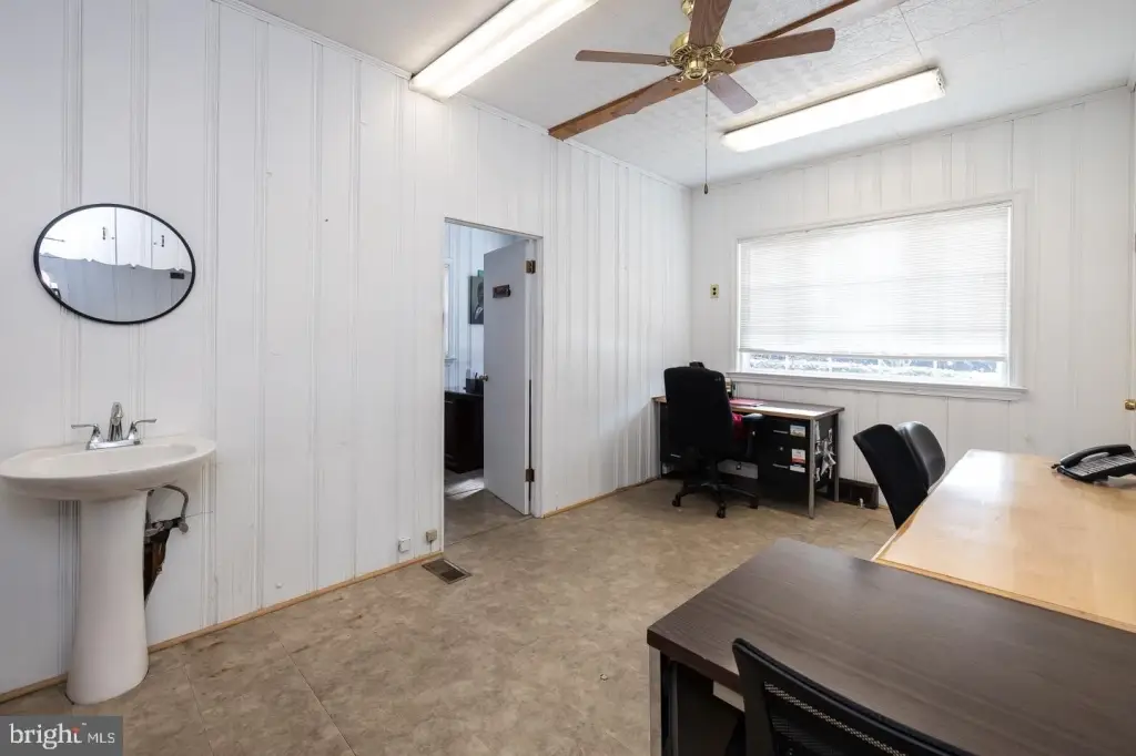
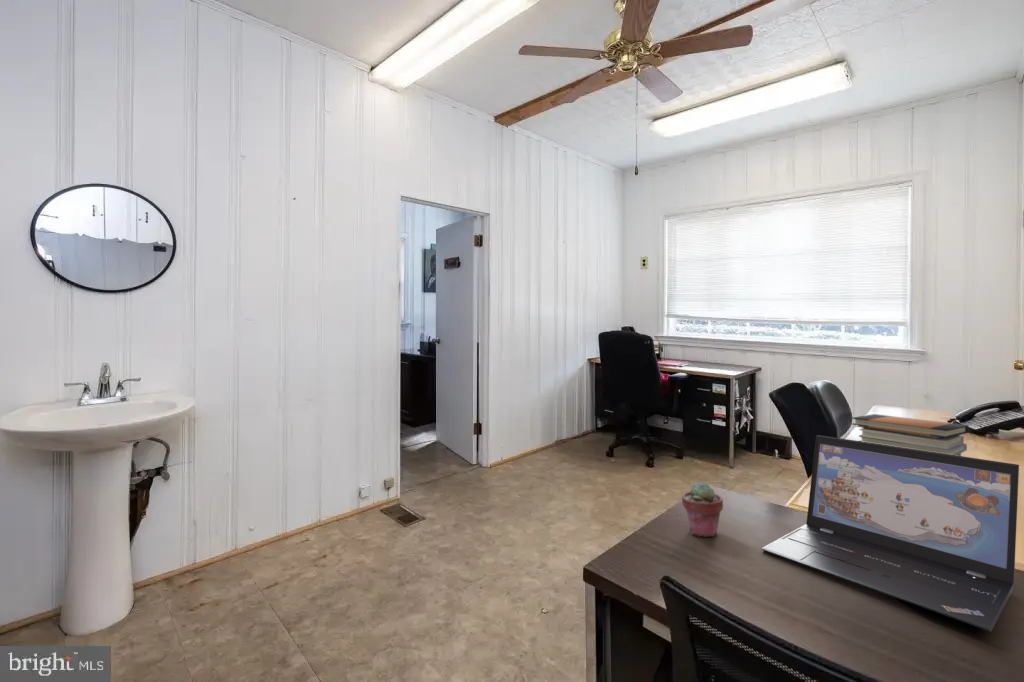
+ potted succulent (702, 507)
+ laptop (882, 511)
+ book stack (908, 440)
